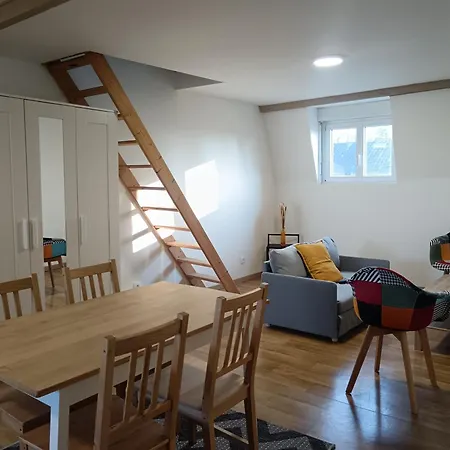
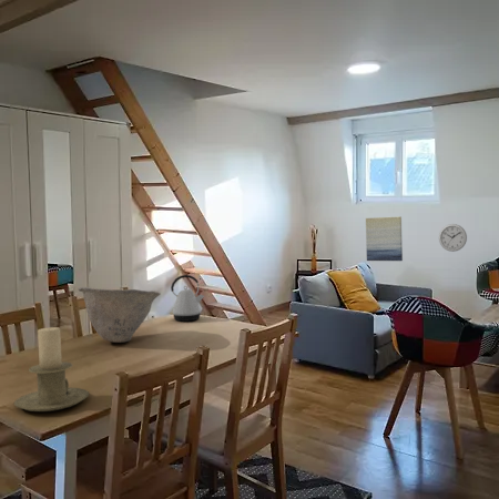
+ candle holder (50, 365)
+ wall clock (451, 237)
+ bowl (121, 312)
+ kettle (186, 296)
+ wall art (384, 238)
